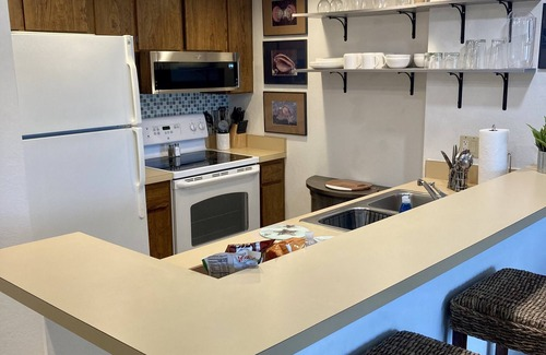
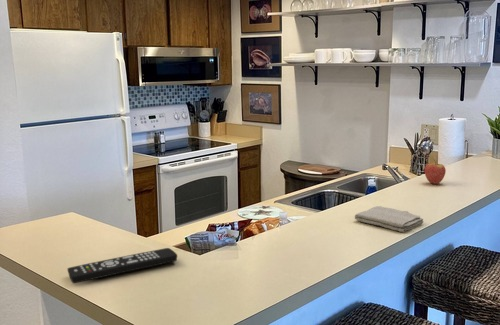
+ washcloth (388, 217)
+ fruit (435, 171)
+ remote control (124, 264)
